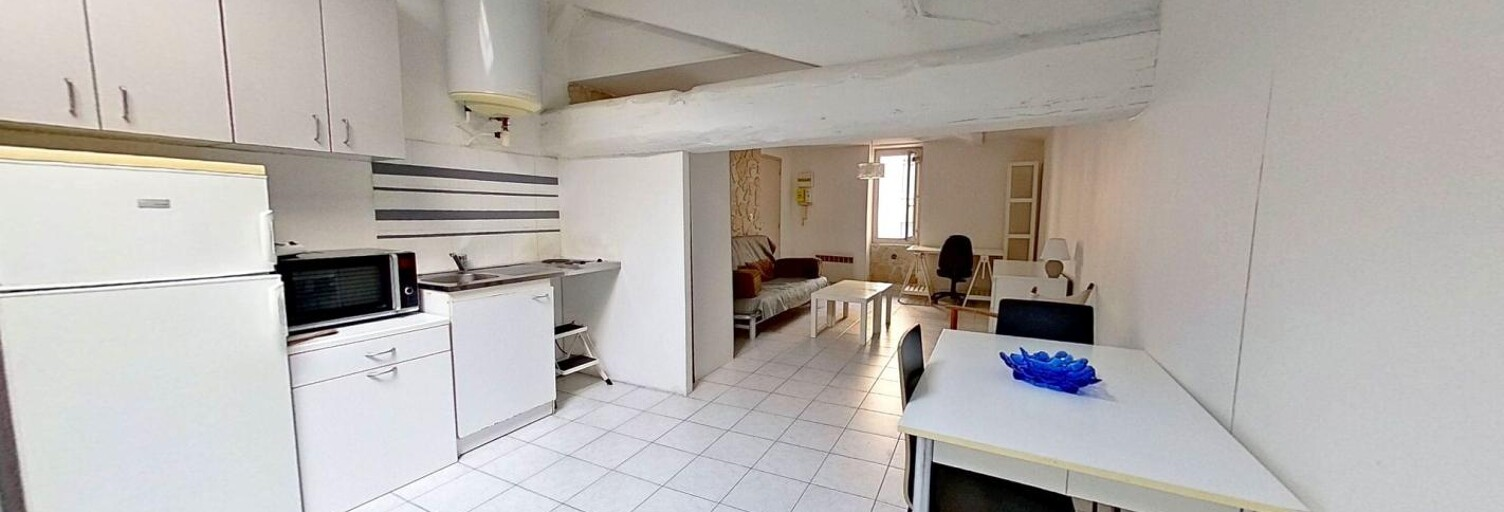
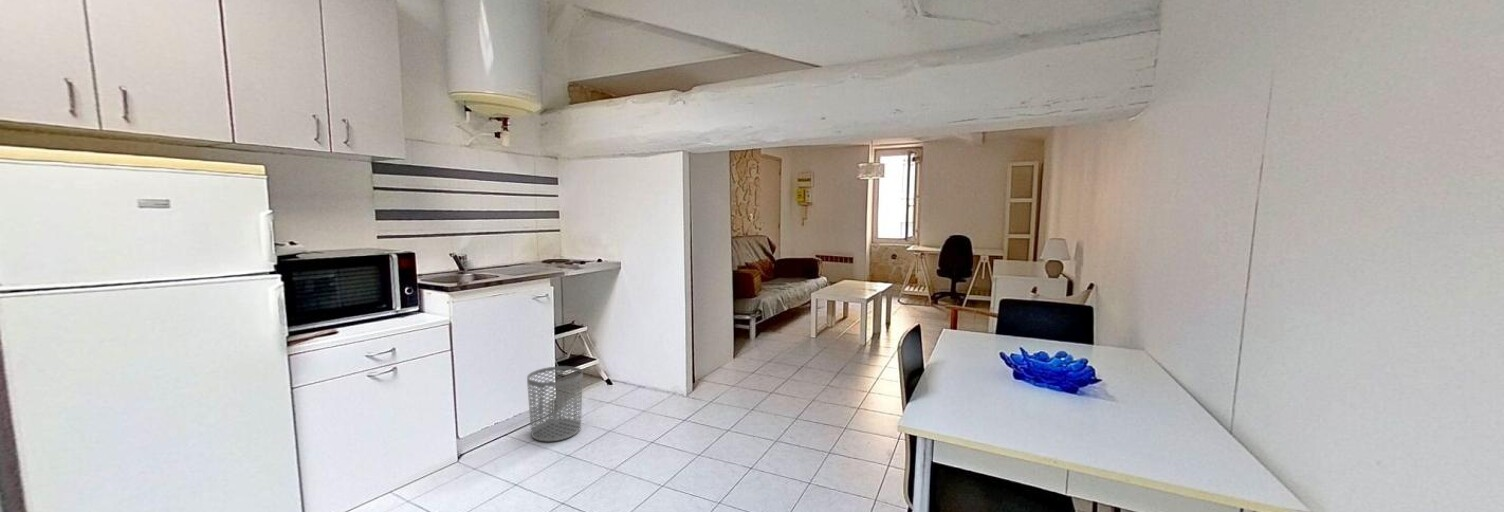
+ waste bin (555, 403)
